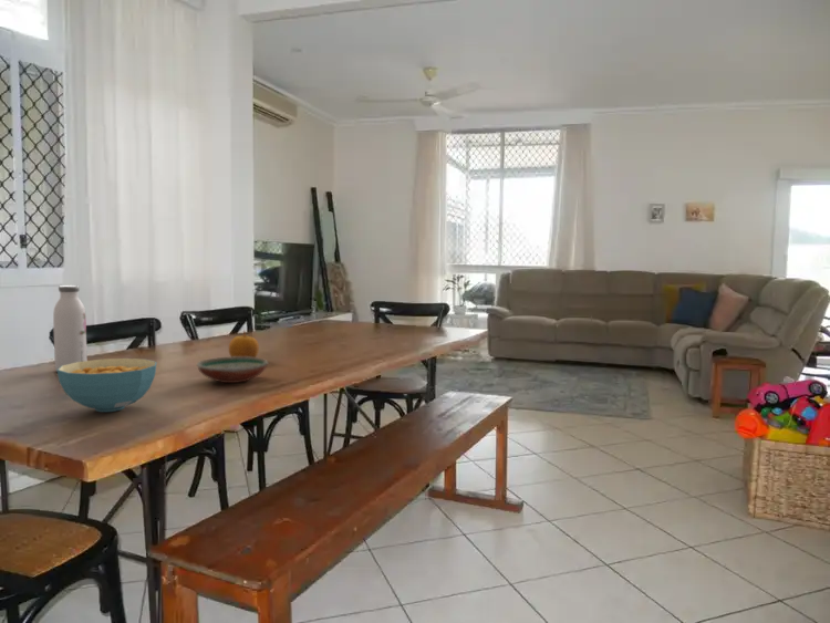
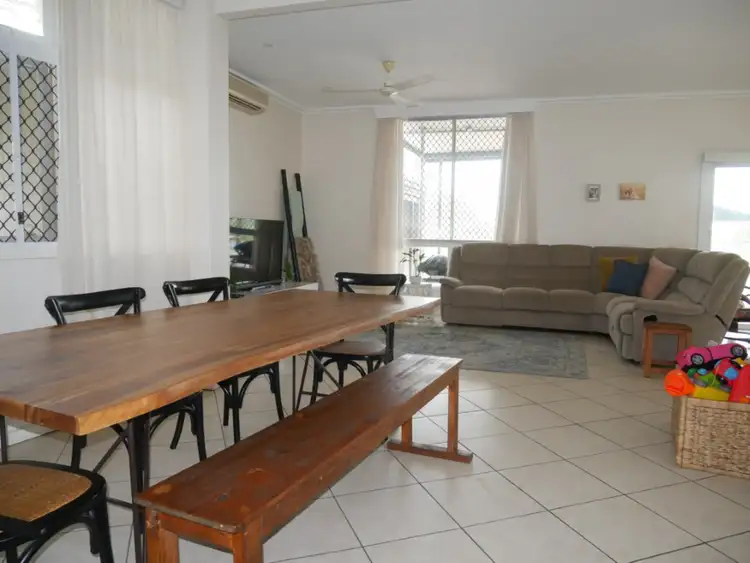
- fruit (243, 345)
- decorative bowl (232, 371)
- cereal bowl (108, 386)
- water bottle (70, 328)
